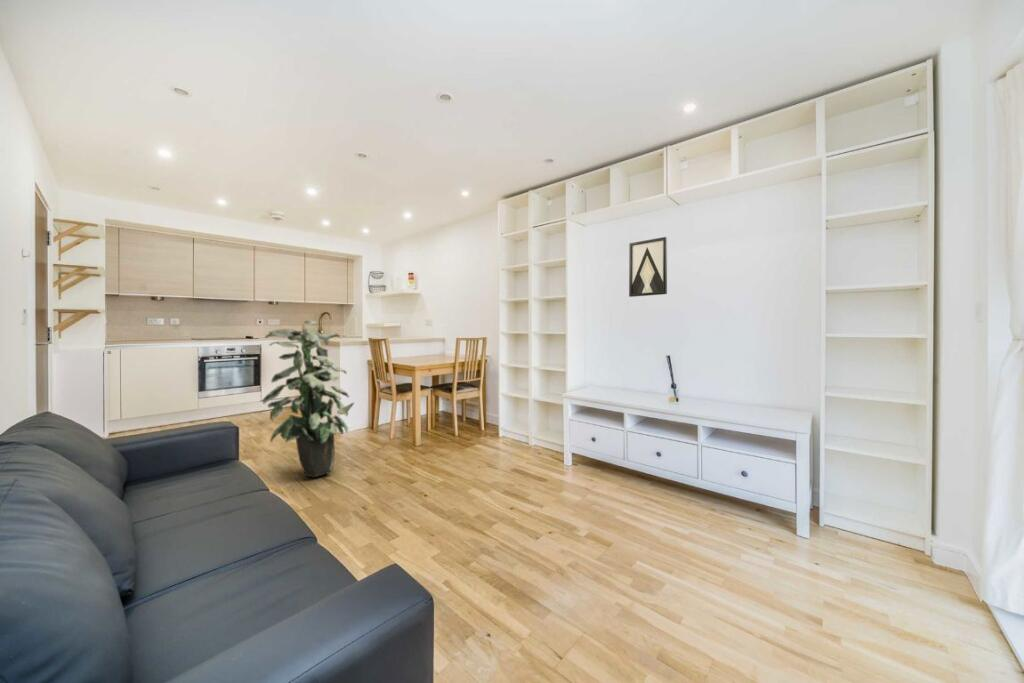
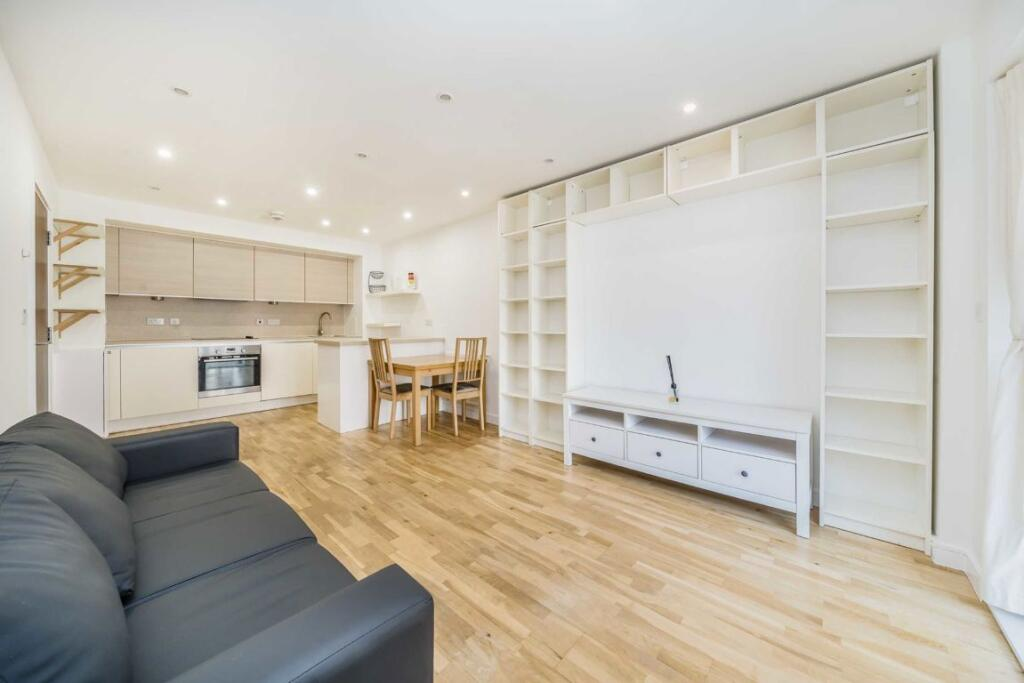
- indoor plant (309, 398)
- wall art (647, 267)
